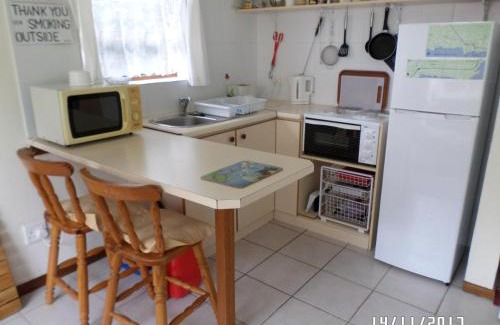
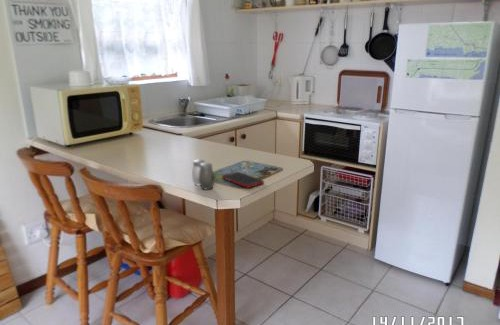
+ cell phone (242, 179)
+ salt and pepper shaker (203, 173)
